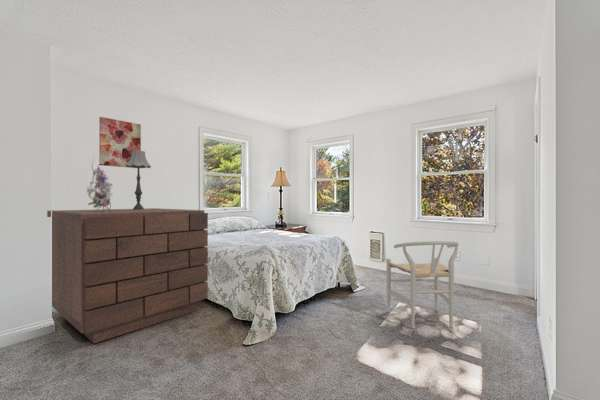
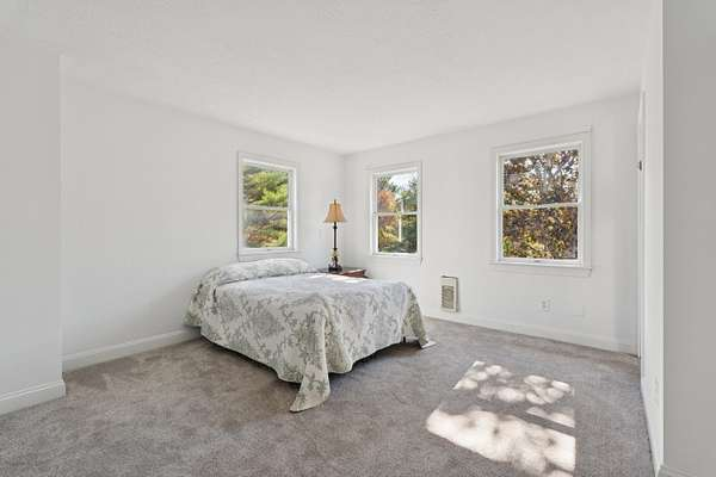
- chair (424, 279)
- dresser (128, 260)
- bouquet (94, 182)
- table lamp (138, 180)
- wall art (121, 143)
